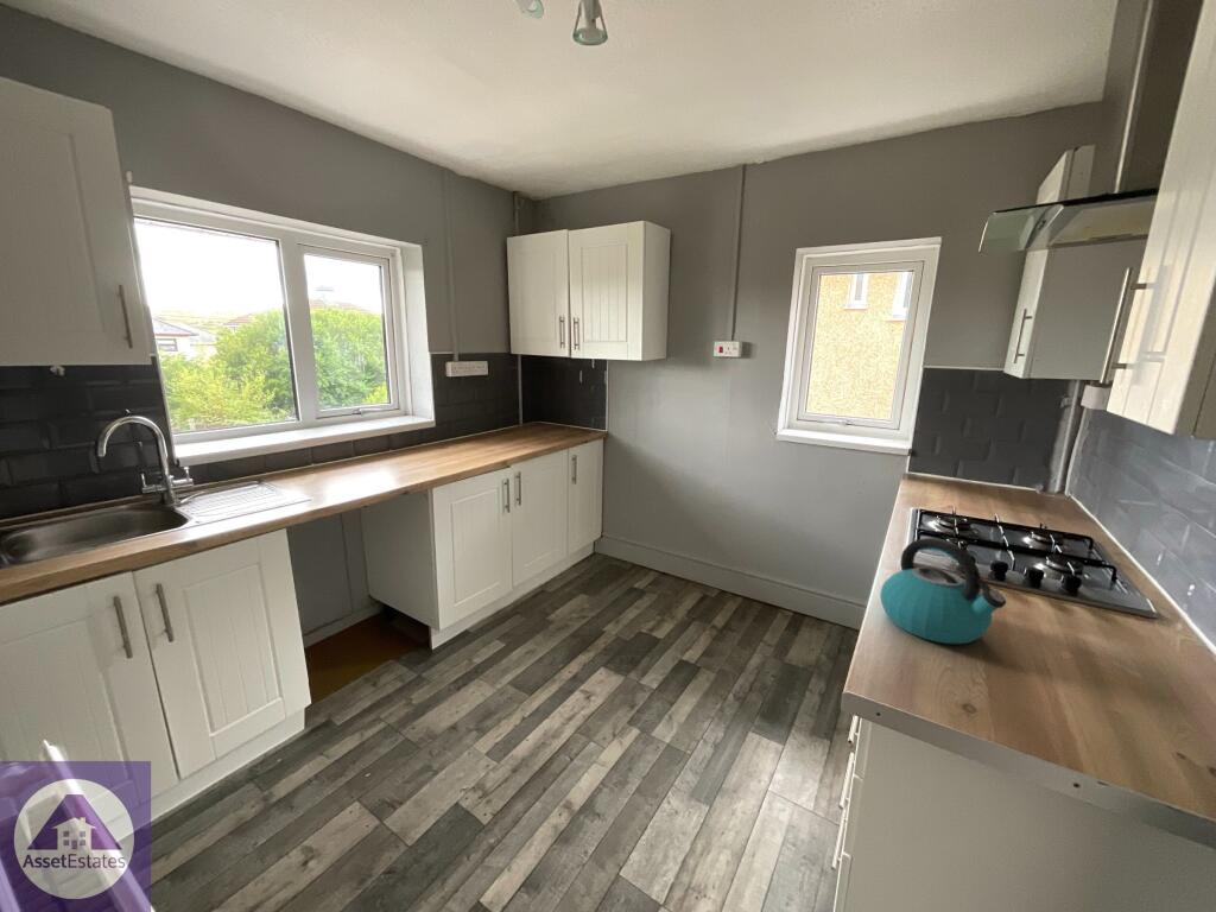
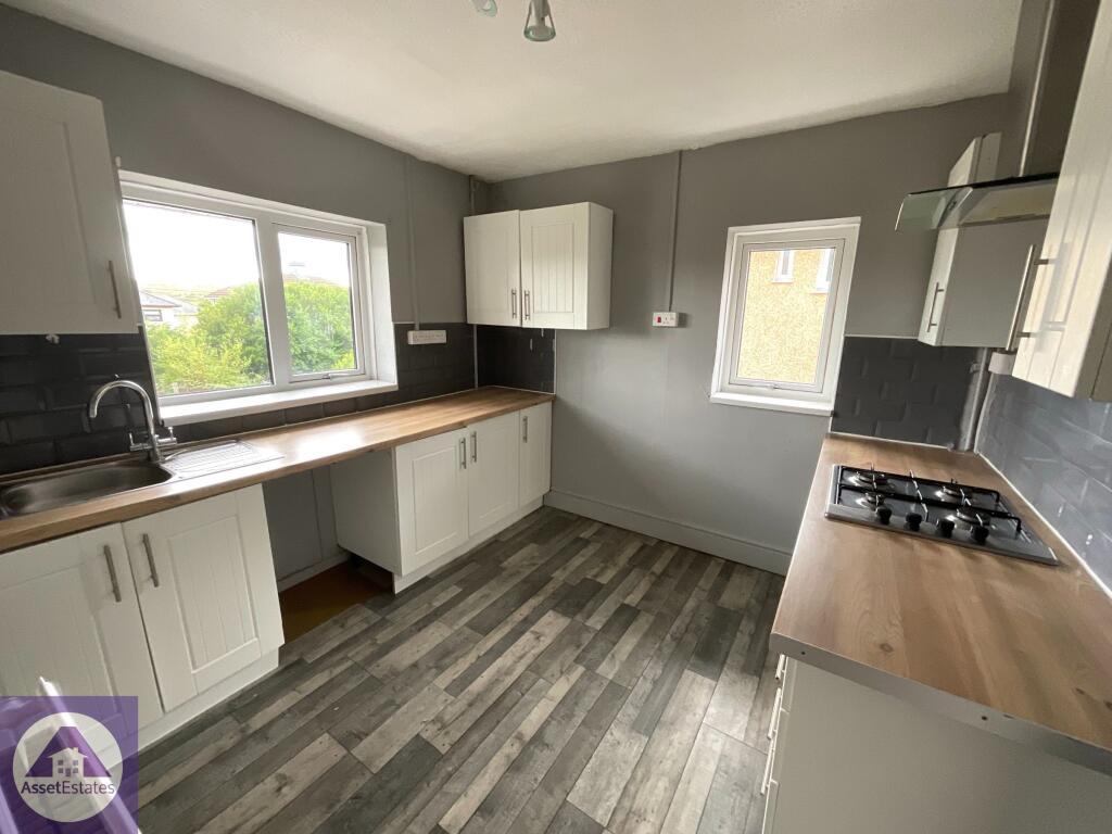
- kettle (943, 585)
